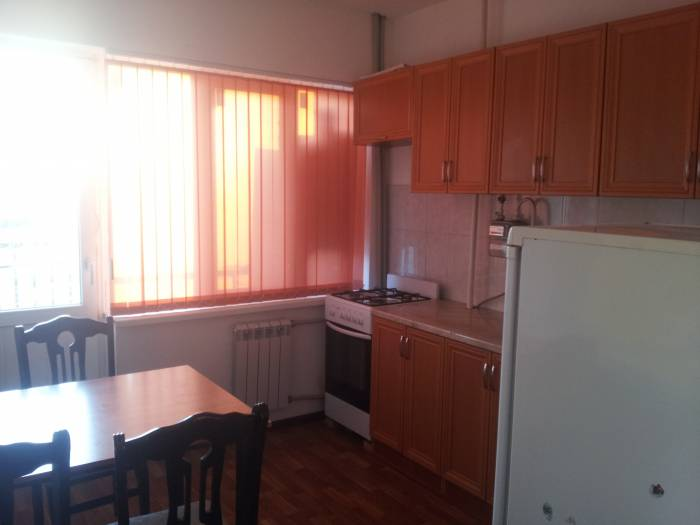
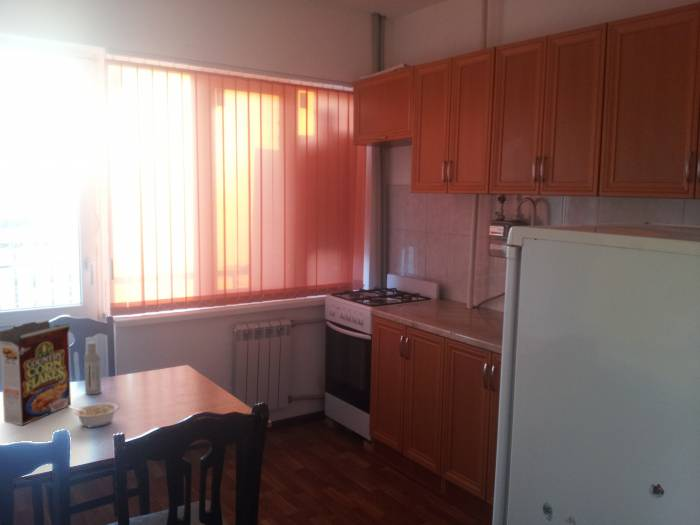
+ cereal box (36, 369)
+ bottle (92, 367)
+ legume (95, 414)
